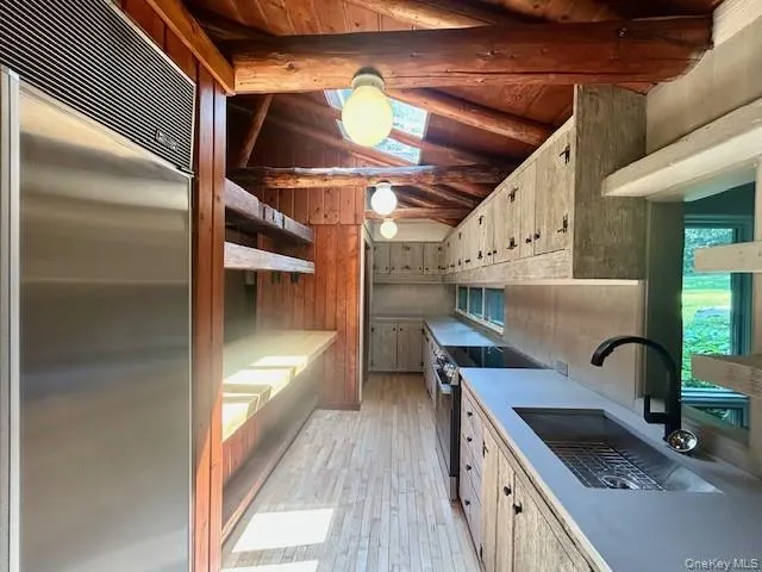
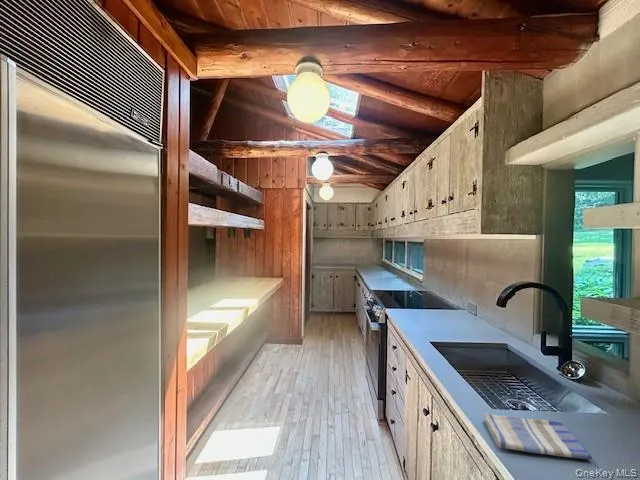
+ dish towel (531, 433)
